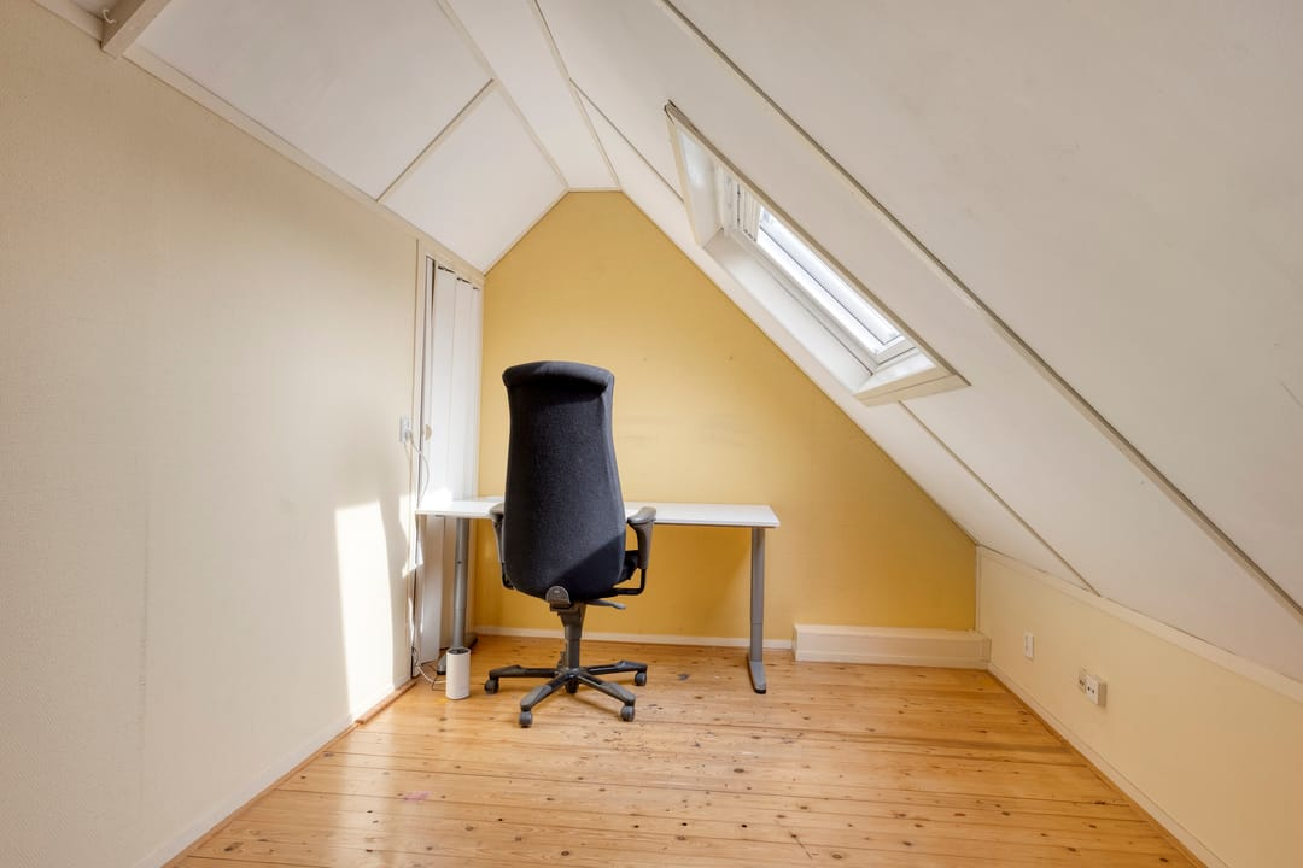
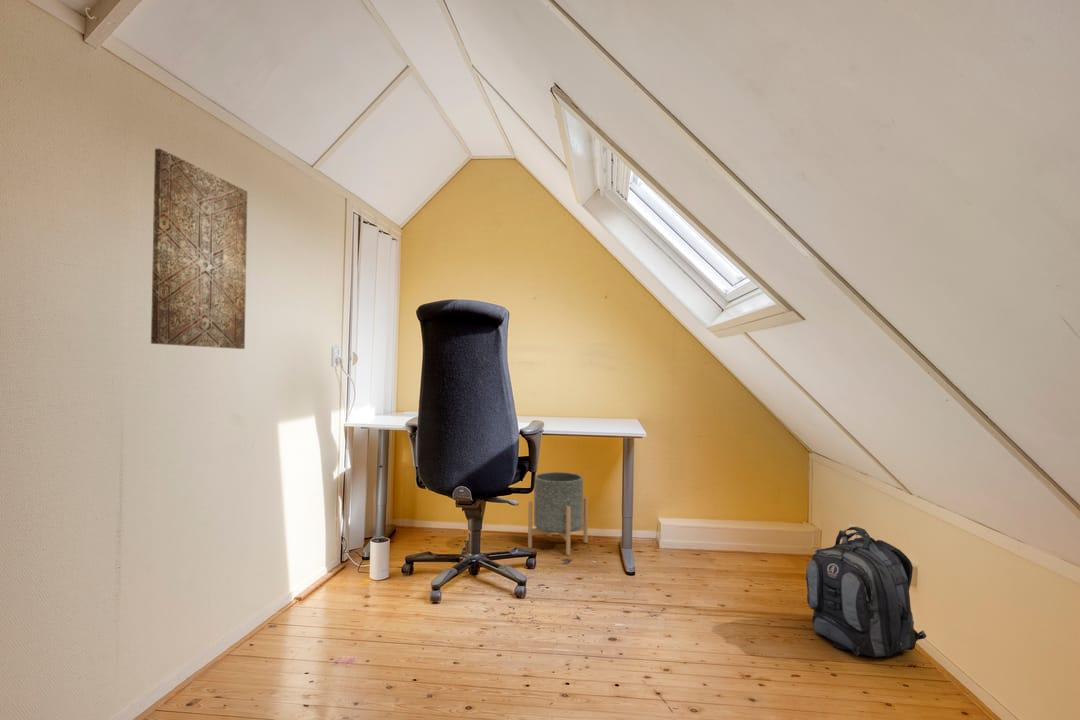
+ planter (558, 510)
+ backpack (861, 583)
+ wall art (204, 259)
